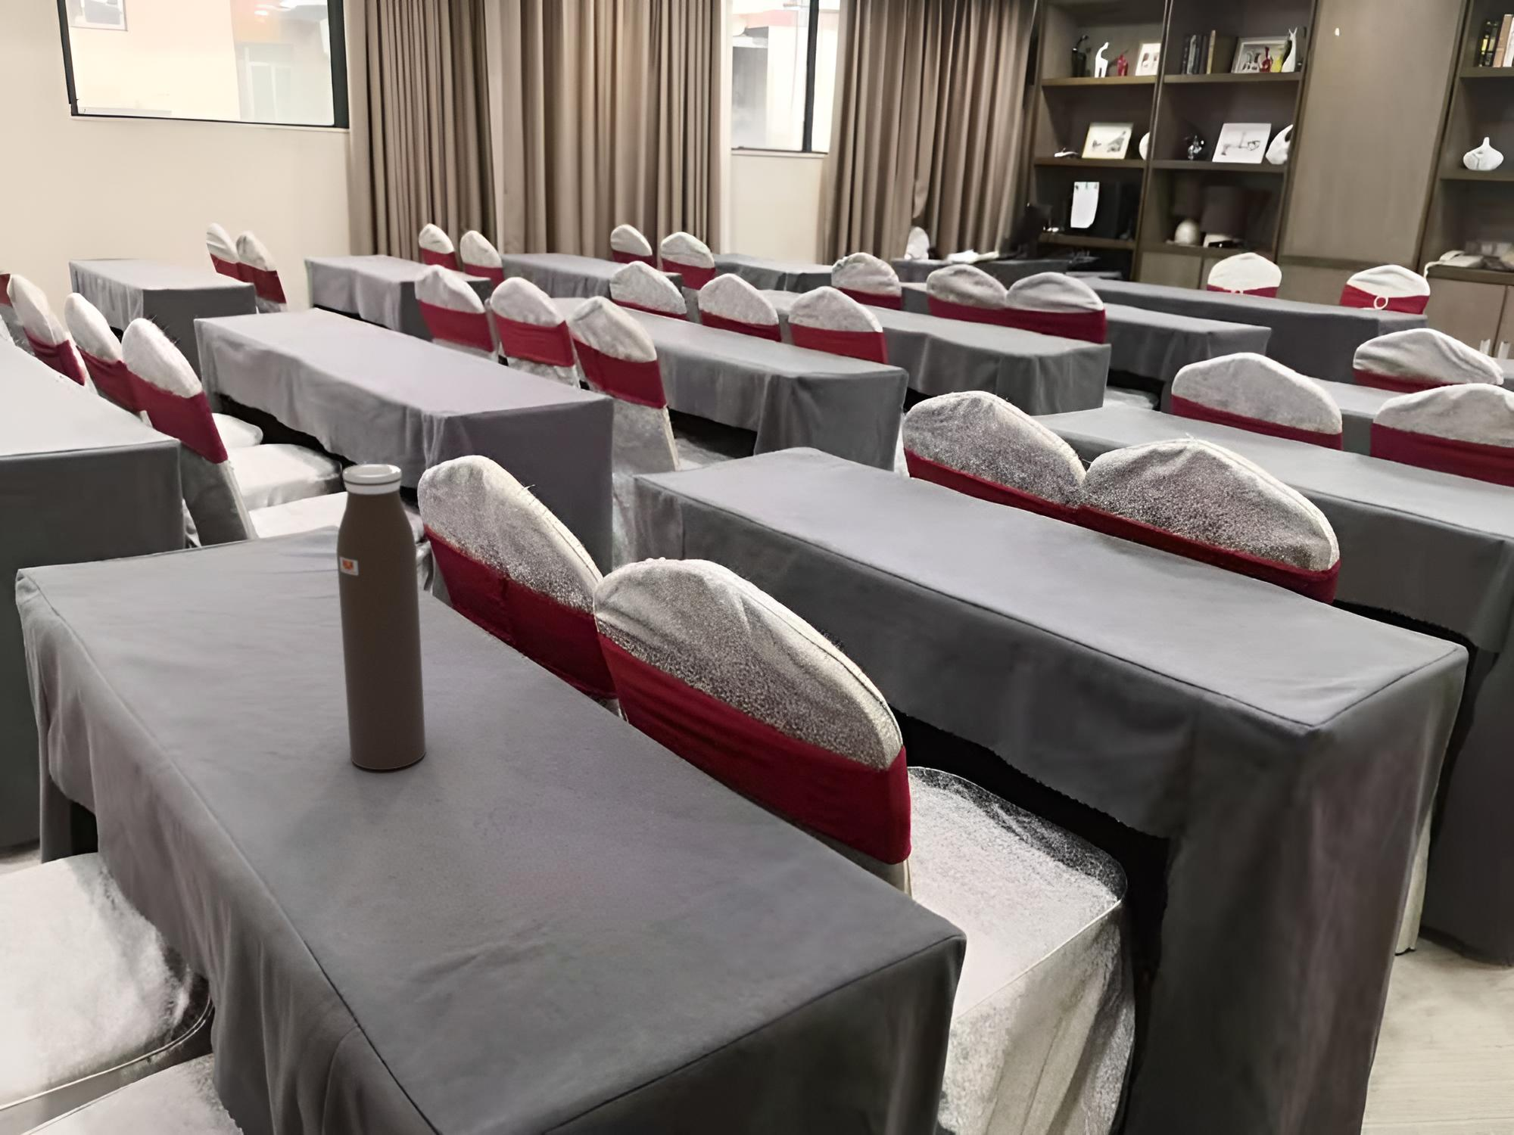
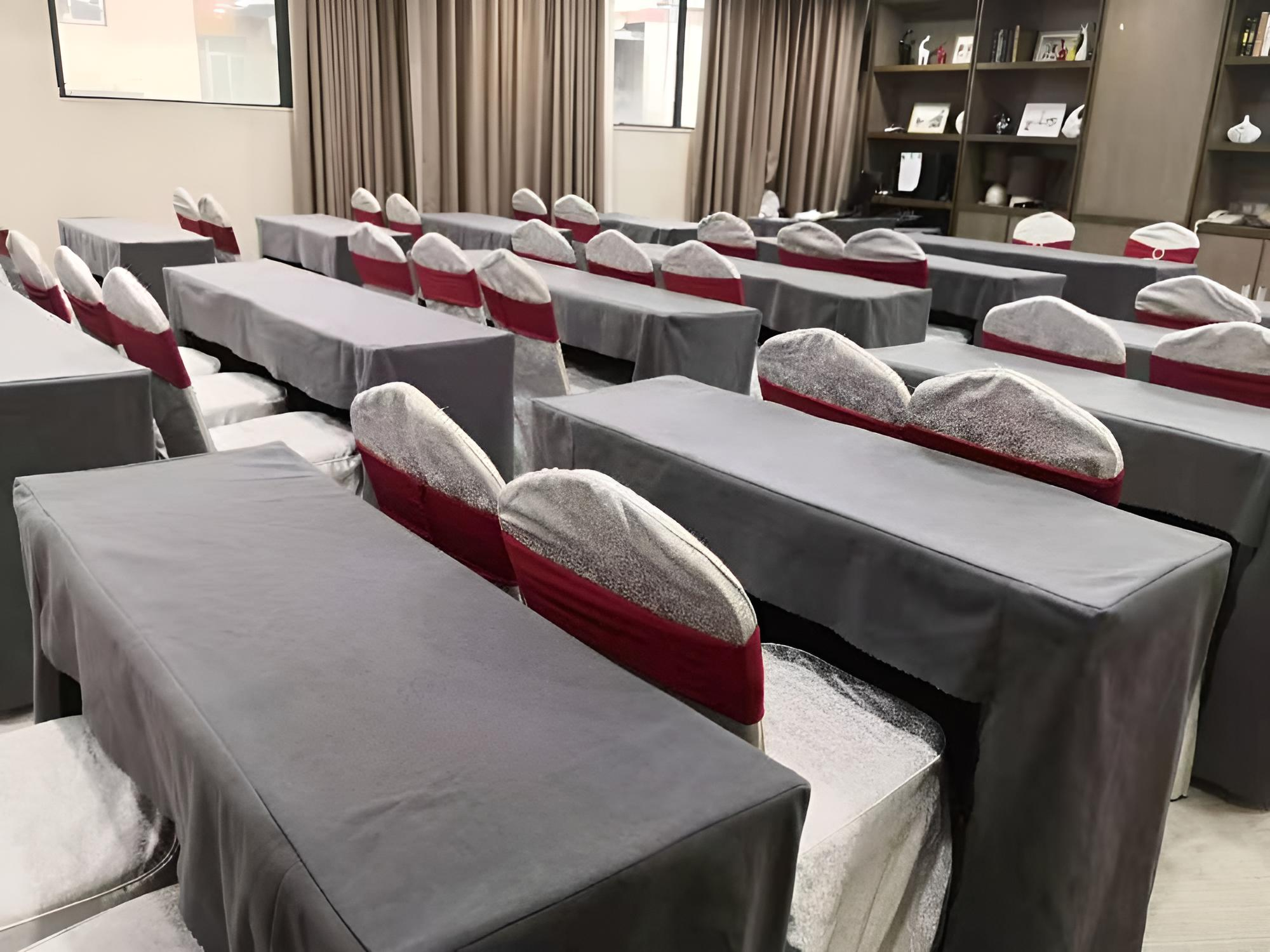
- water bottle (380, 616)
